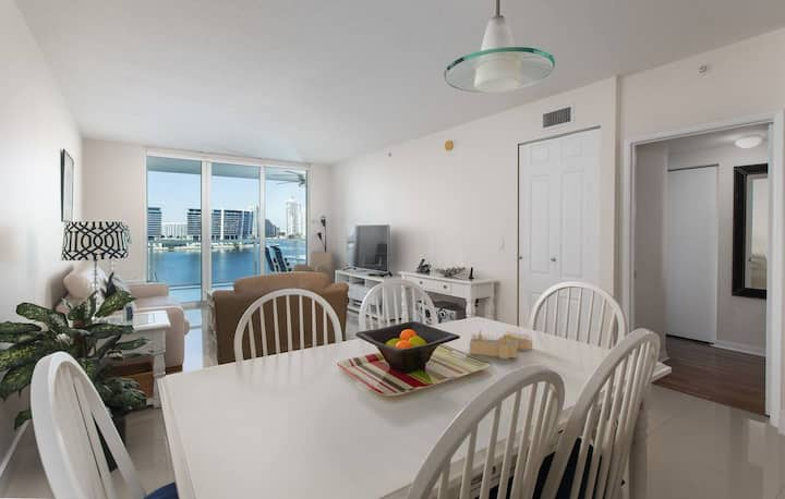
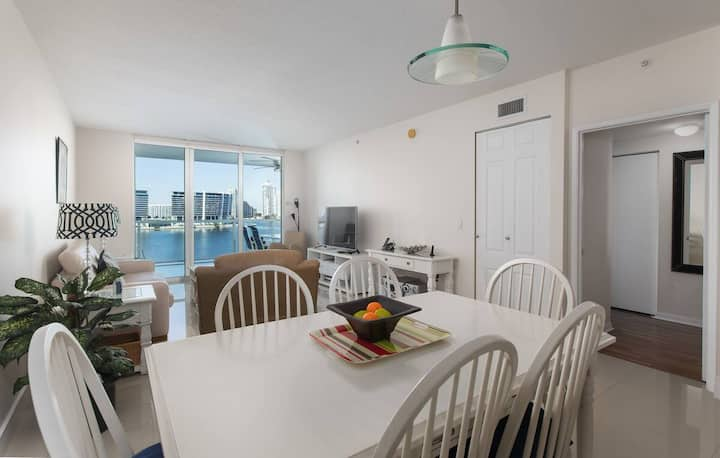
- house frame (502, 339)
